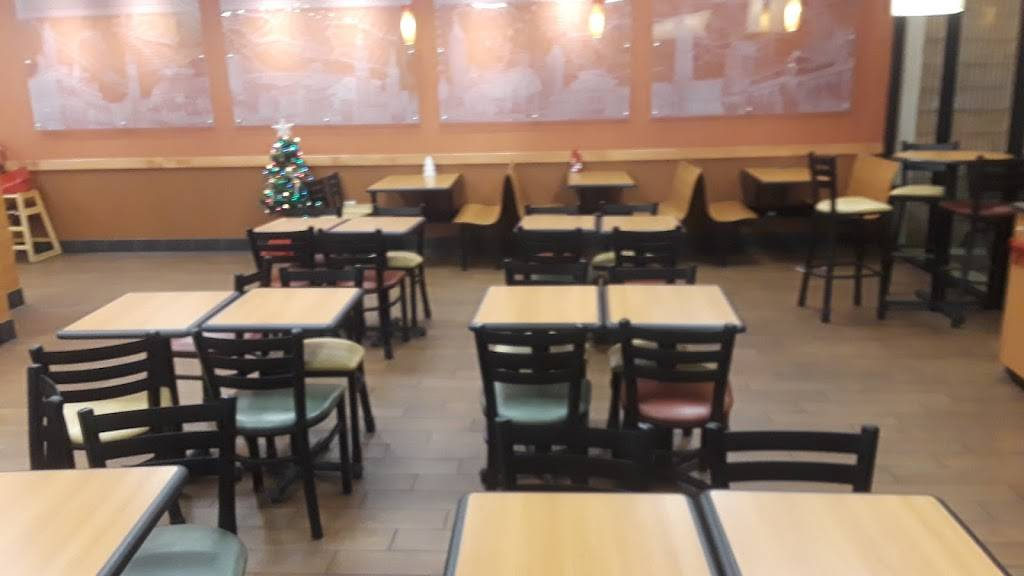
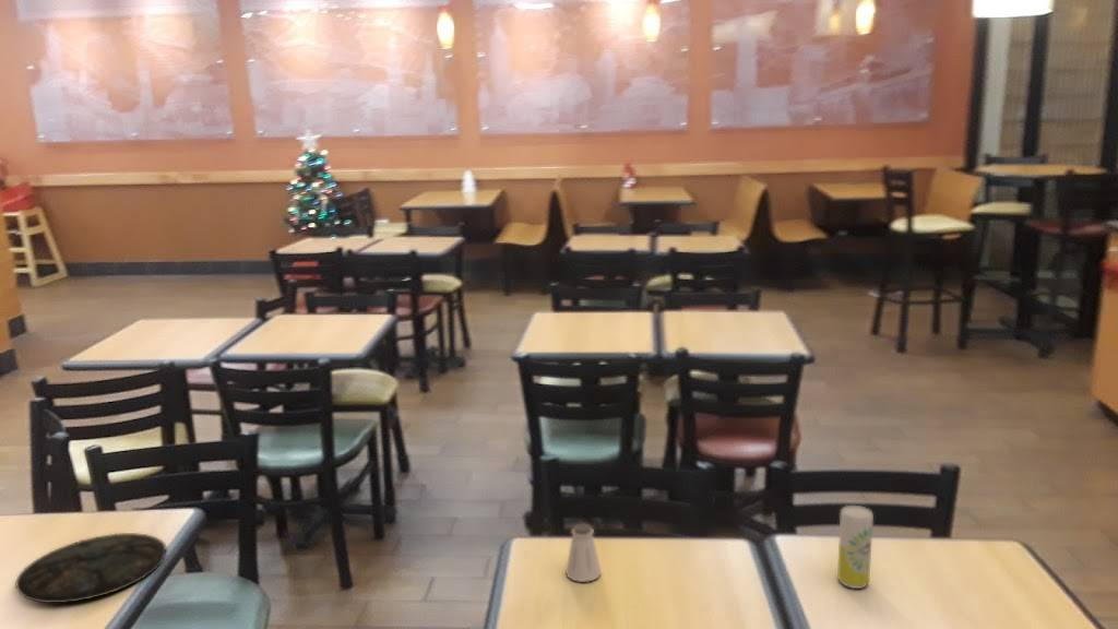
+ beverage can (855, 546)
+ saltshaker (583, 549)
+ plate (93, 558)
